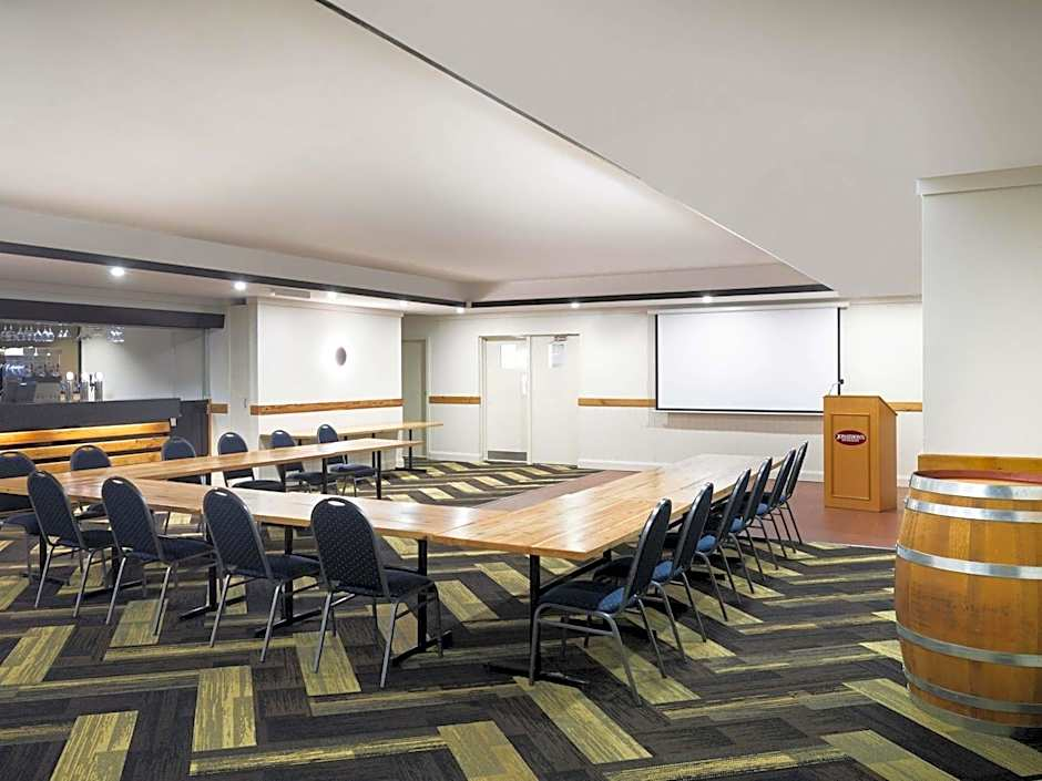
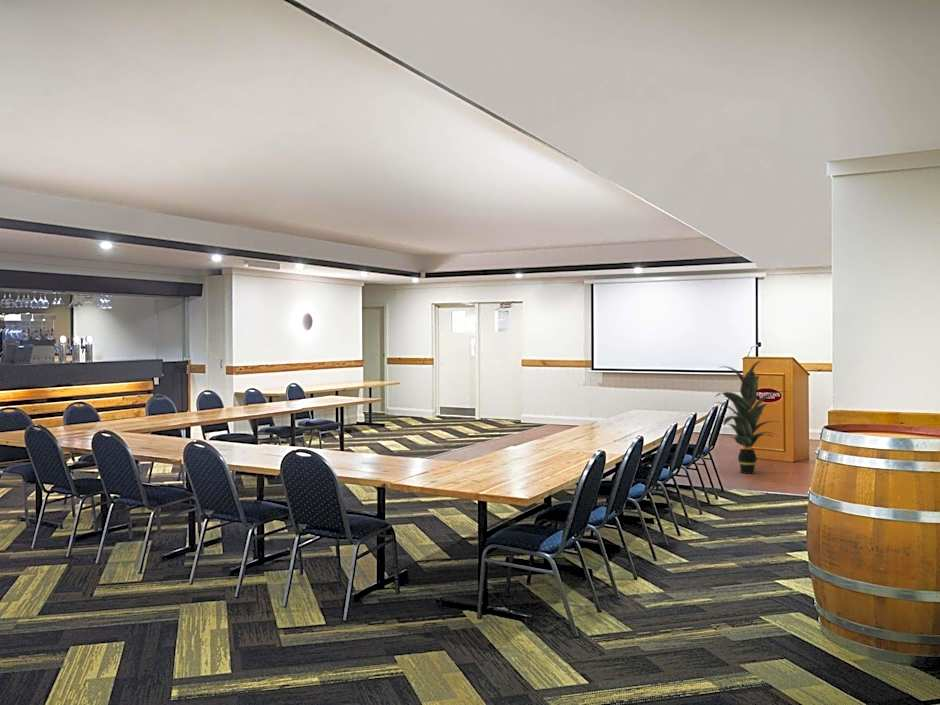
+ indoor plant (749, 417)
